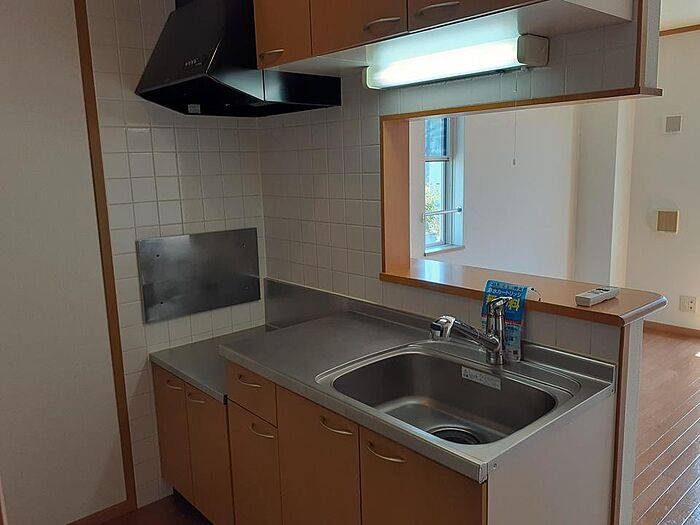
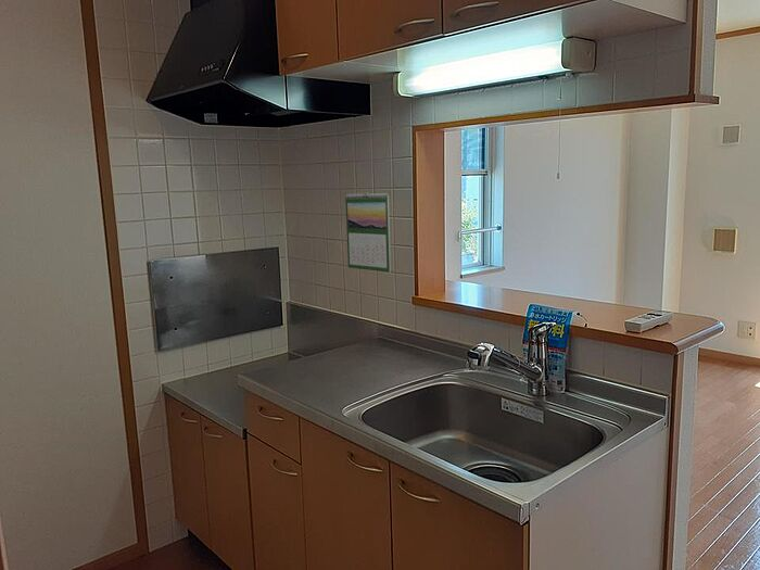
+ calendar (367, 231)
